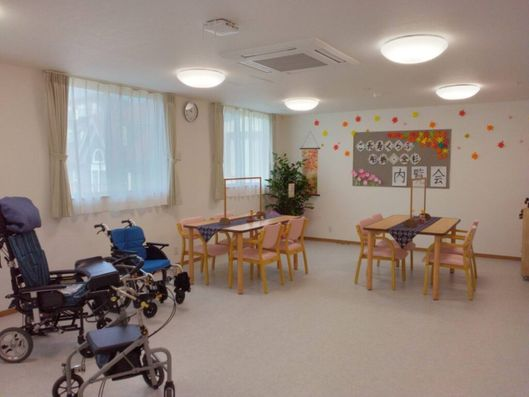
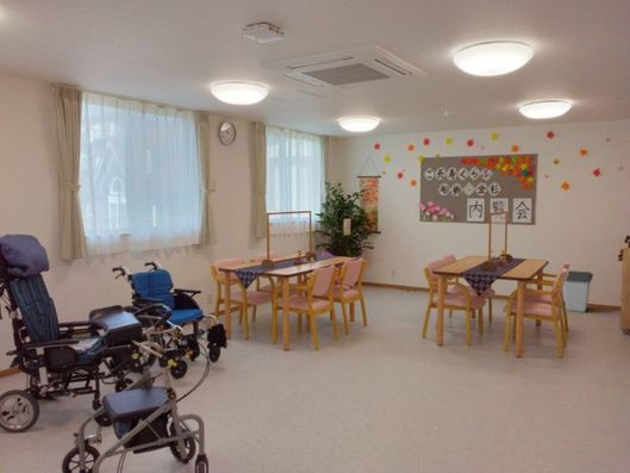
+ trash can (575, 290)
